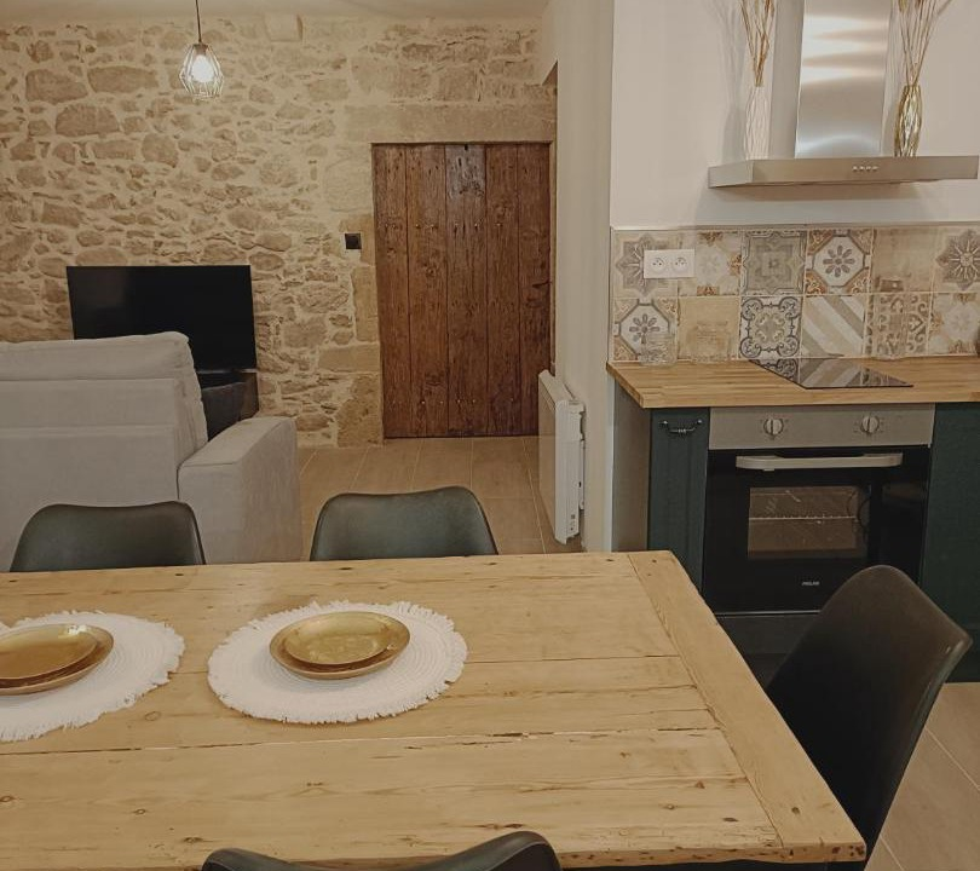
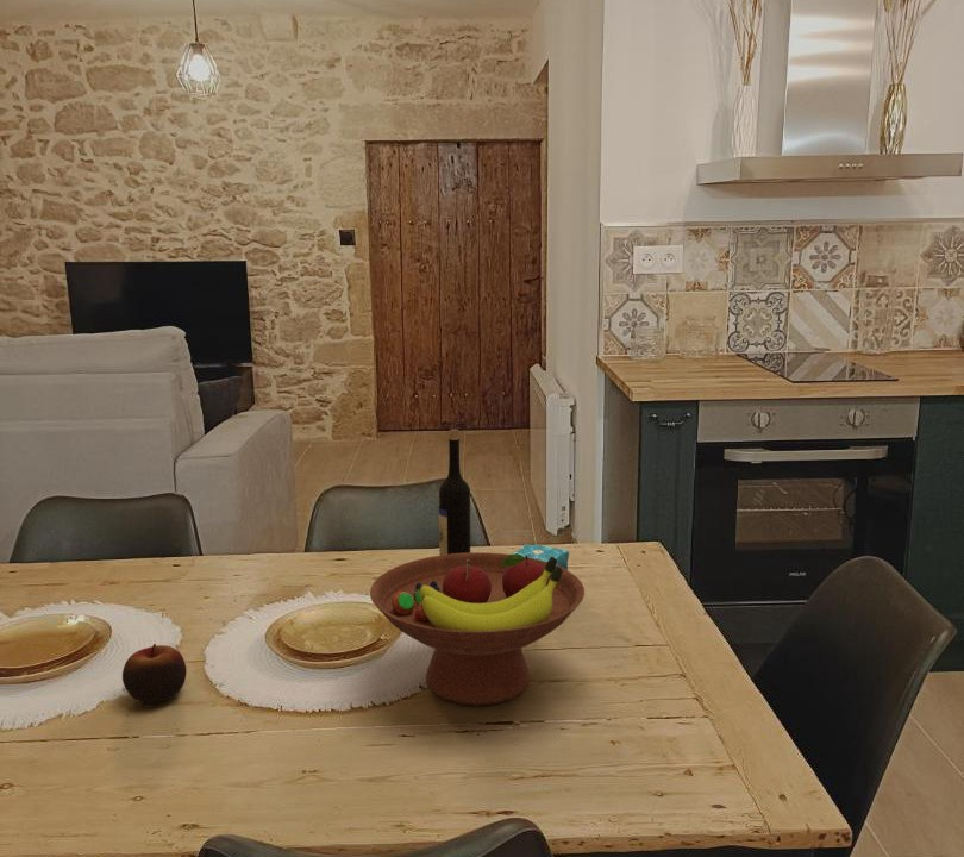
+ wine bottle (453, 506)
+ candle (540, 559)
+ fruit bowl (477, 617)
+ apple (154, 671)
